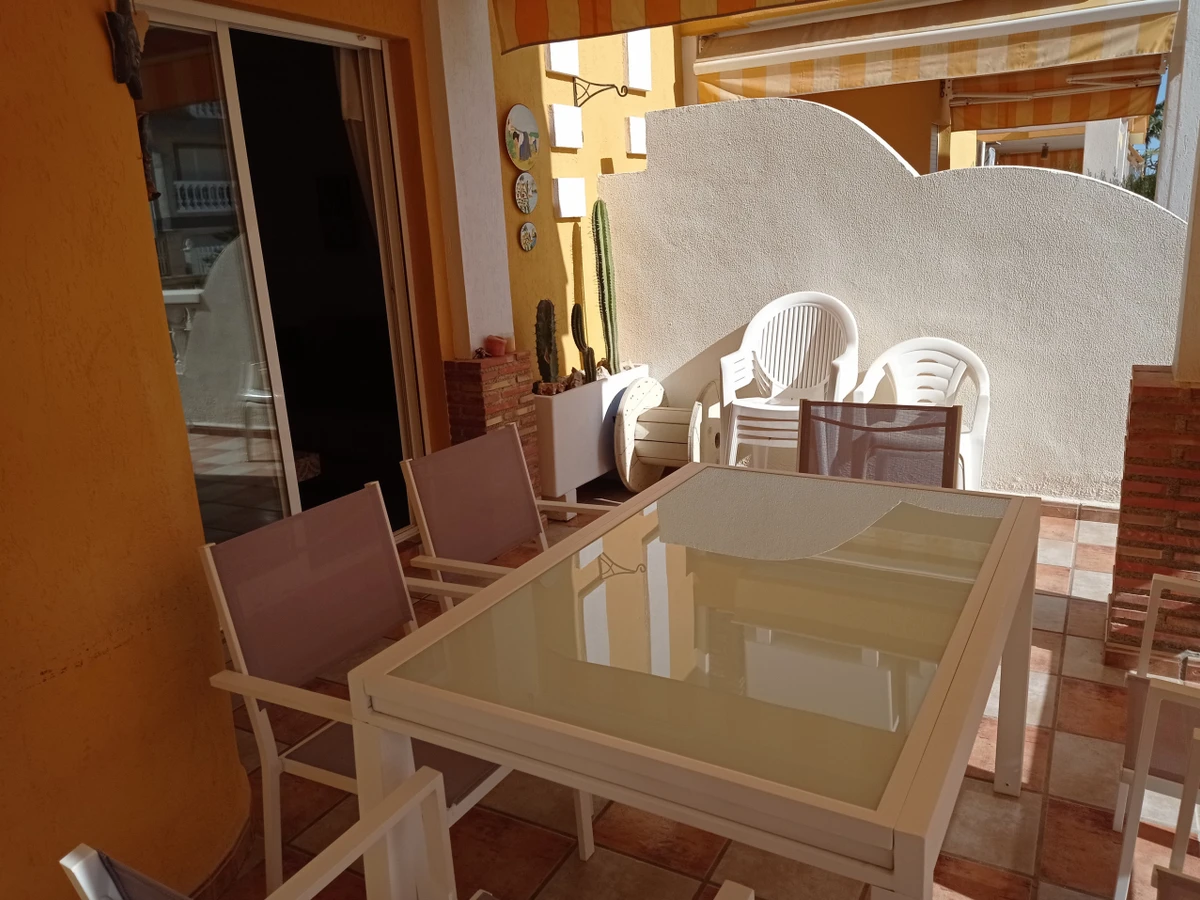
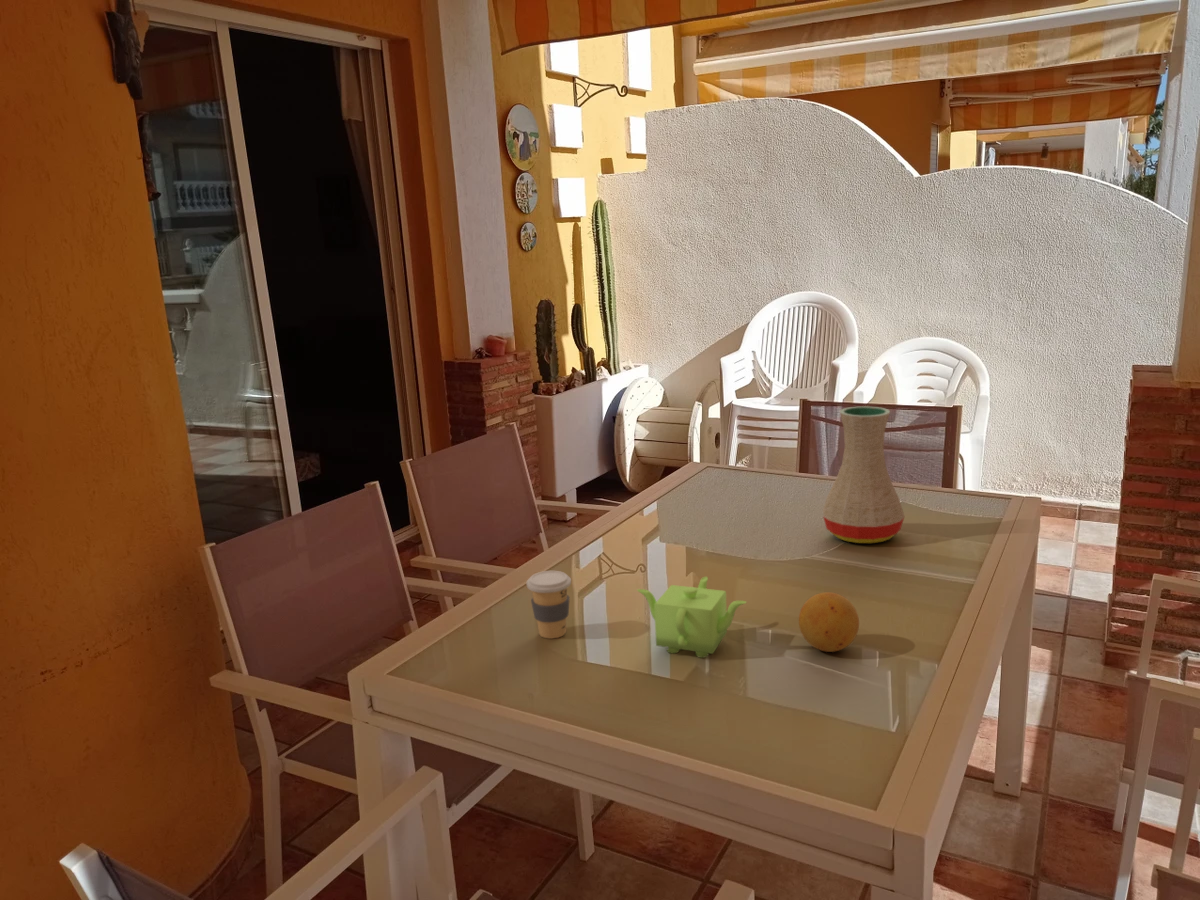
+ coffee cup (550, 605)
+ vase (863, 474)
+ fruit (828, 621)
+ teapot (693, 614)
